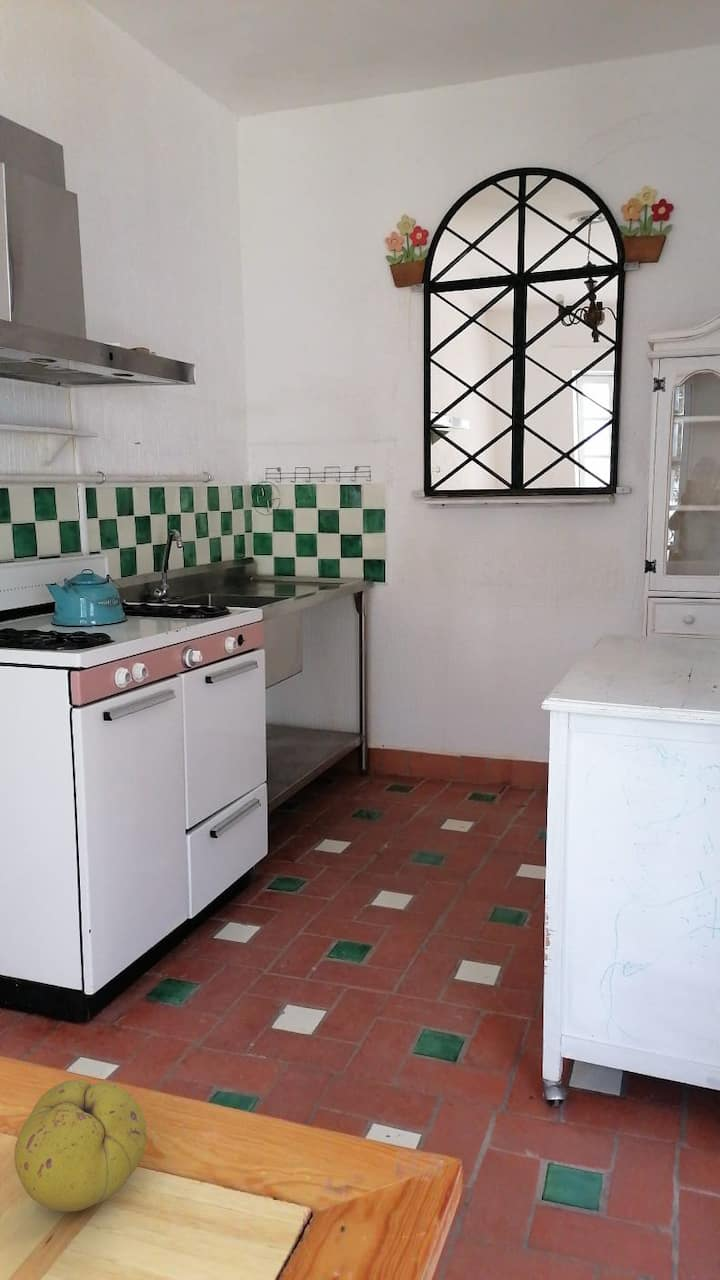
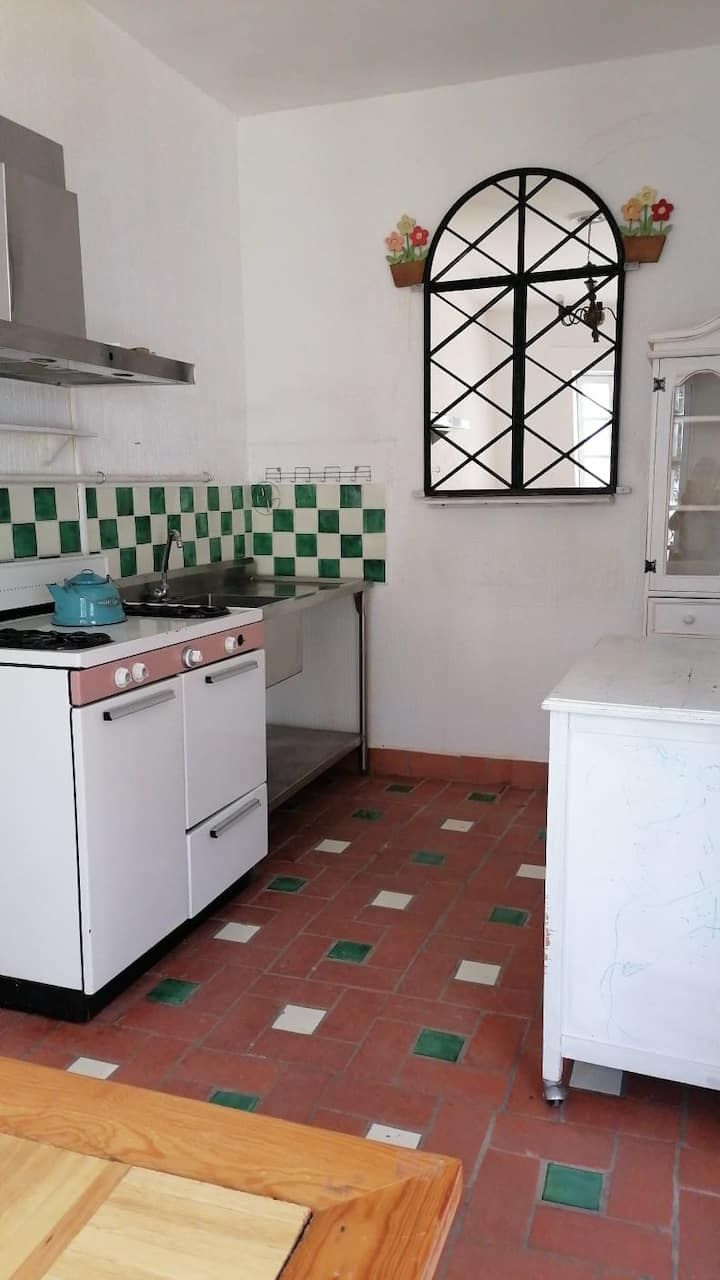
- fruit (80, 1143)
